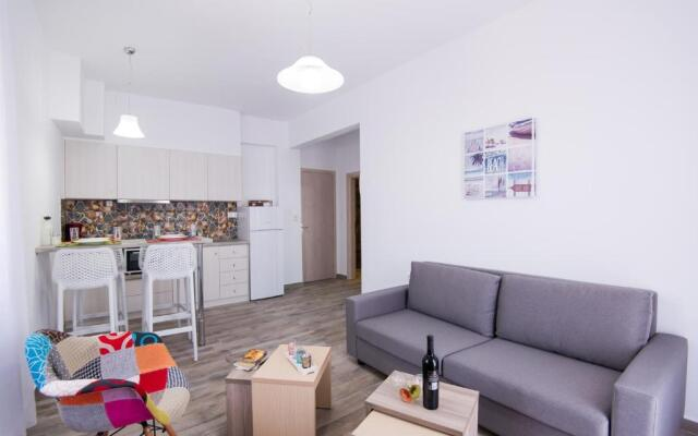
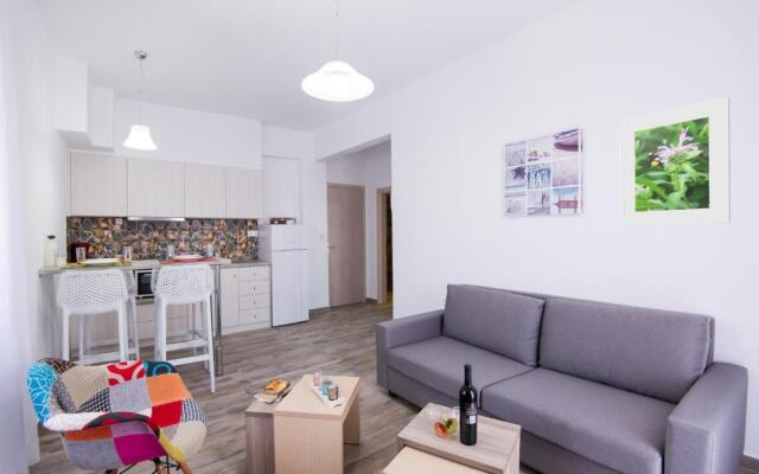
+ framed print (669, 167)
